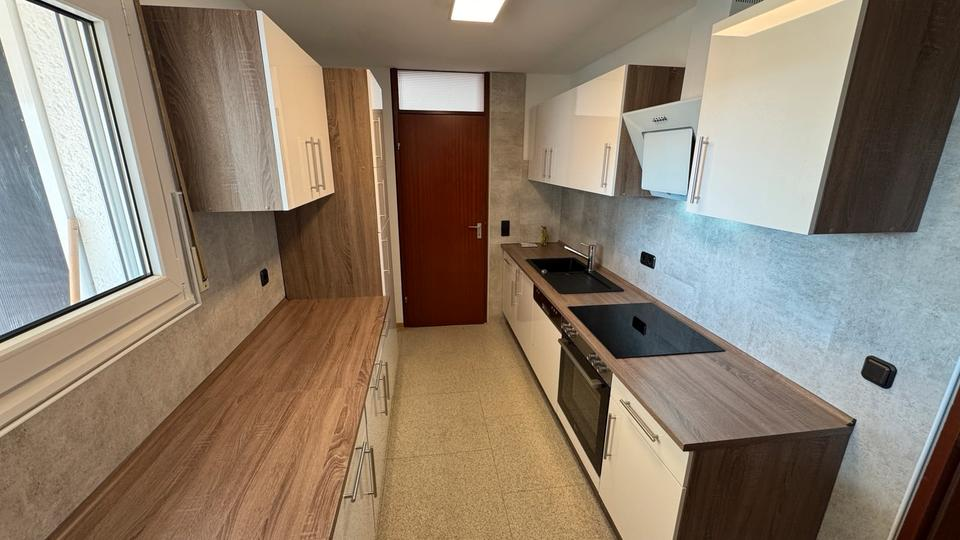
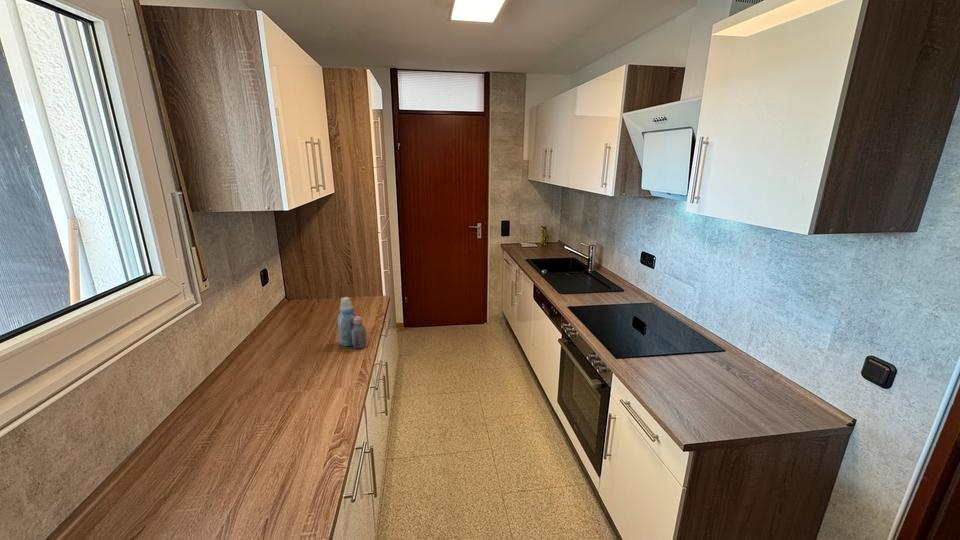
+ bottle (351, 321)
